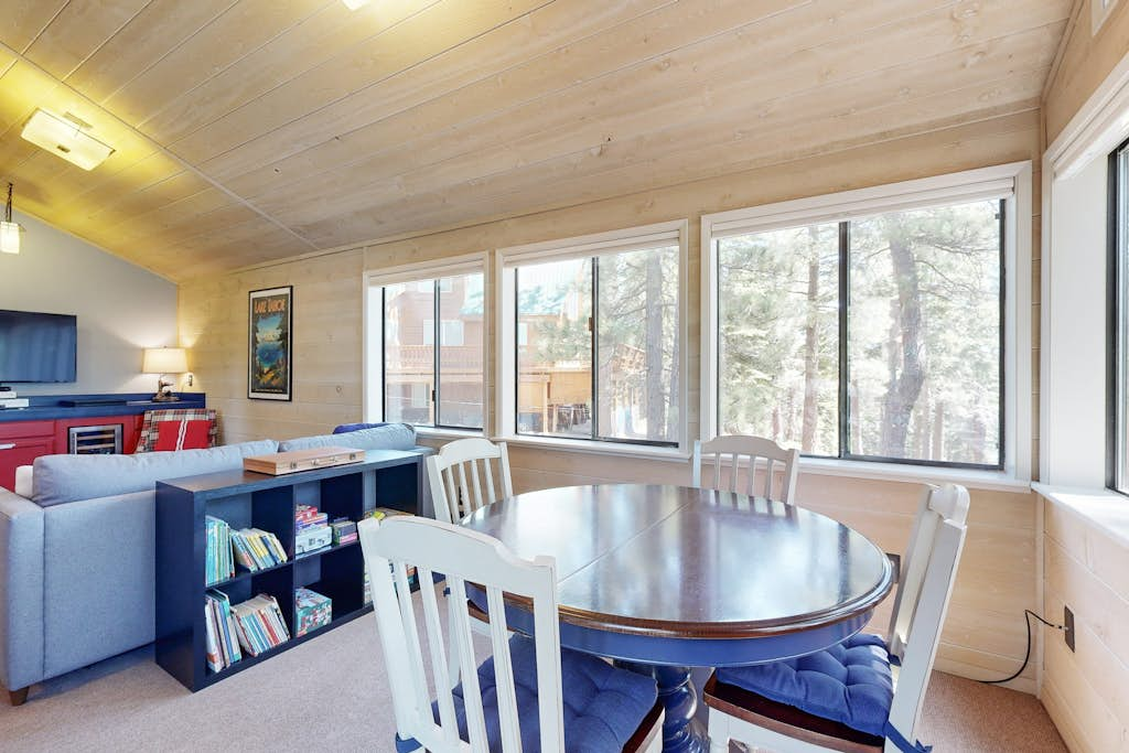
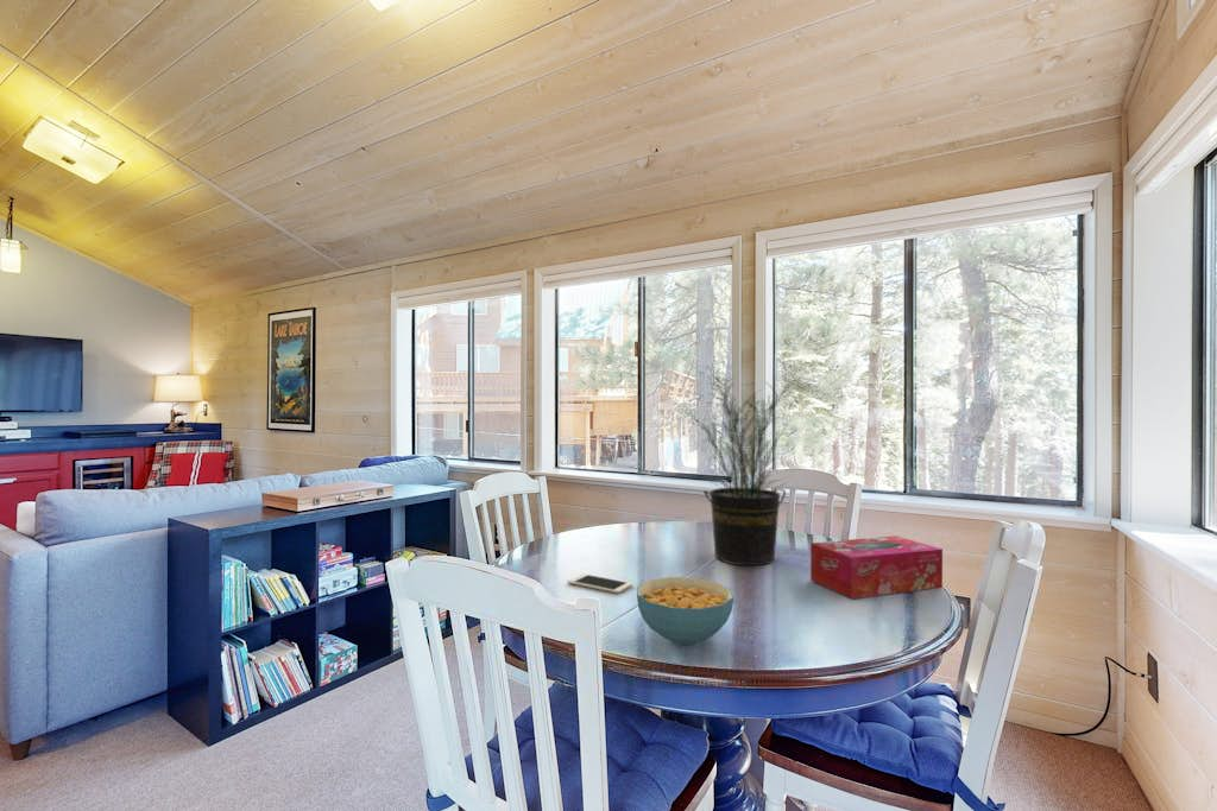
+ cereal bowl (683, 615)
+ potted plant (738, 460)
+ cell phone (599, 583)
+ tissue box (875, 564)
